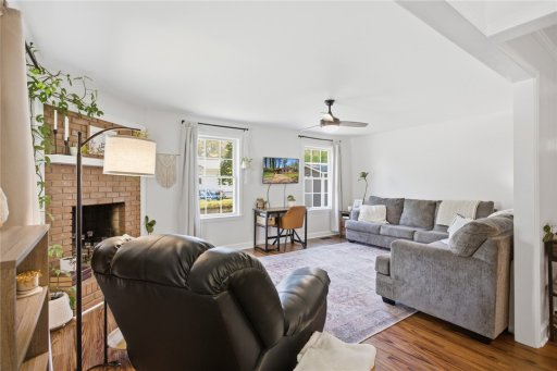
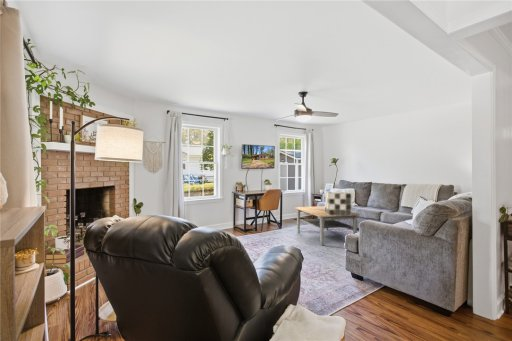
+ decorative cube (337, 202)
+ coffee table (324, 223)
